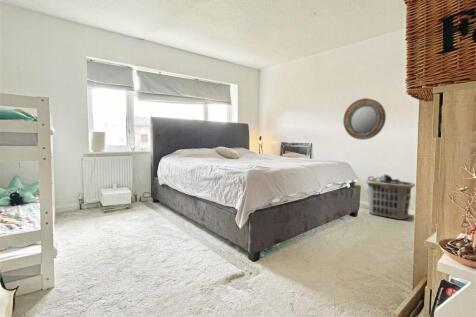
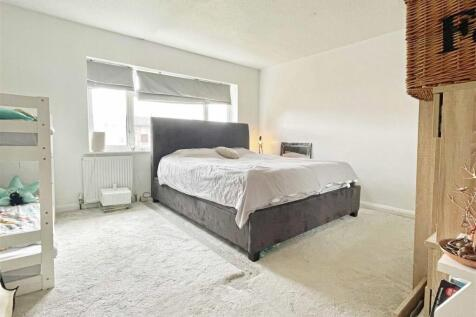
- clothes hamper (388, 195)
- home mirror (363, 119)
